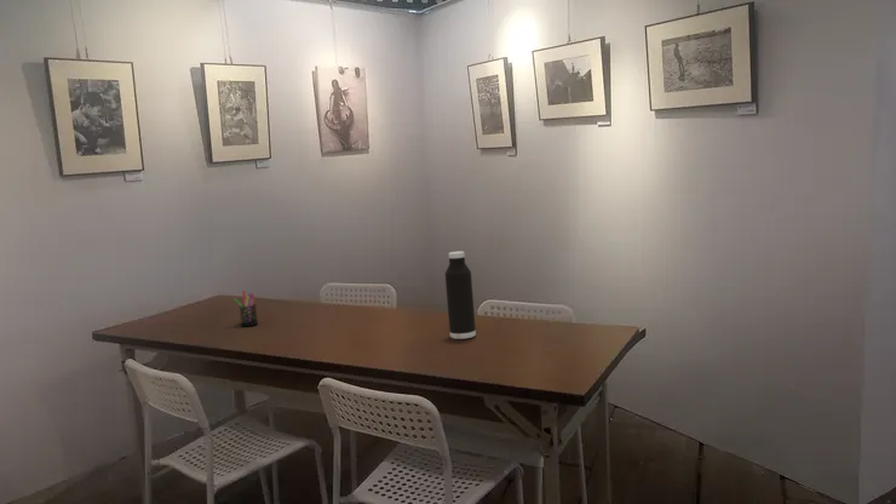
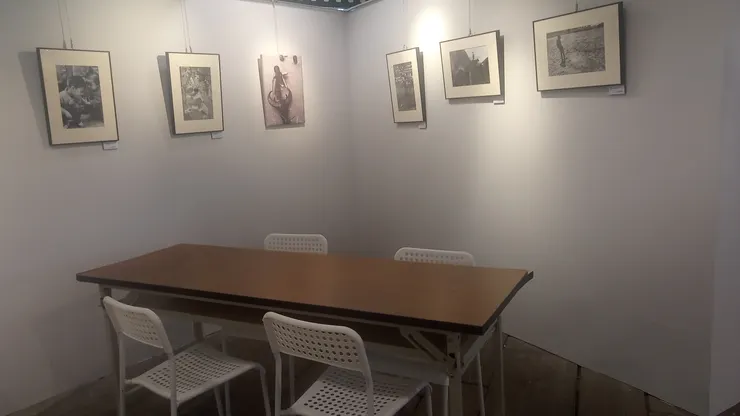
- water bottle (459, 293)
- pen holder (245, 308)
